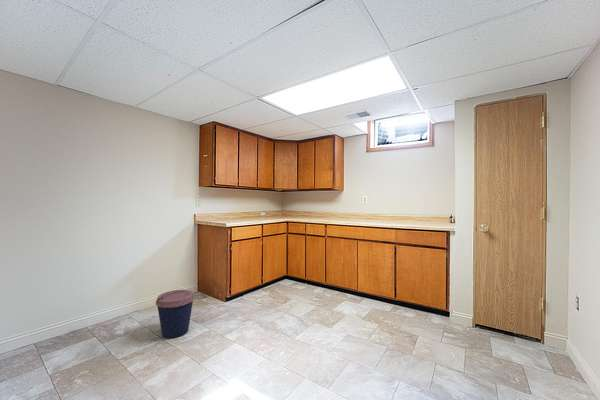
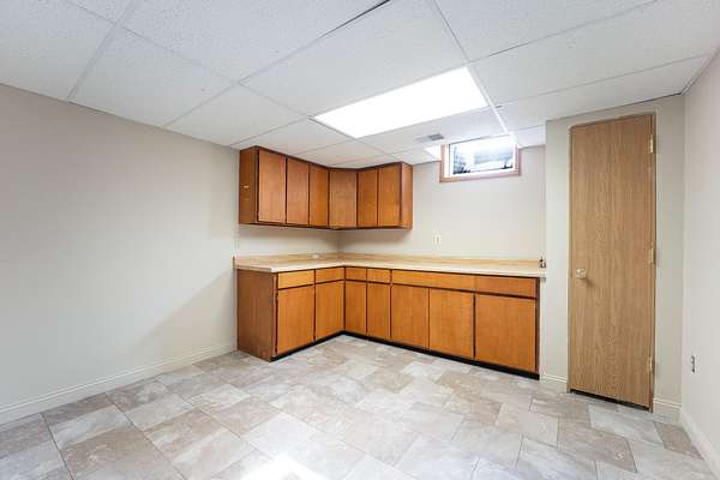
- coffee cup (175, 313)
